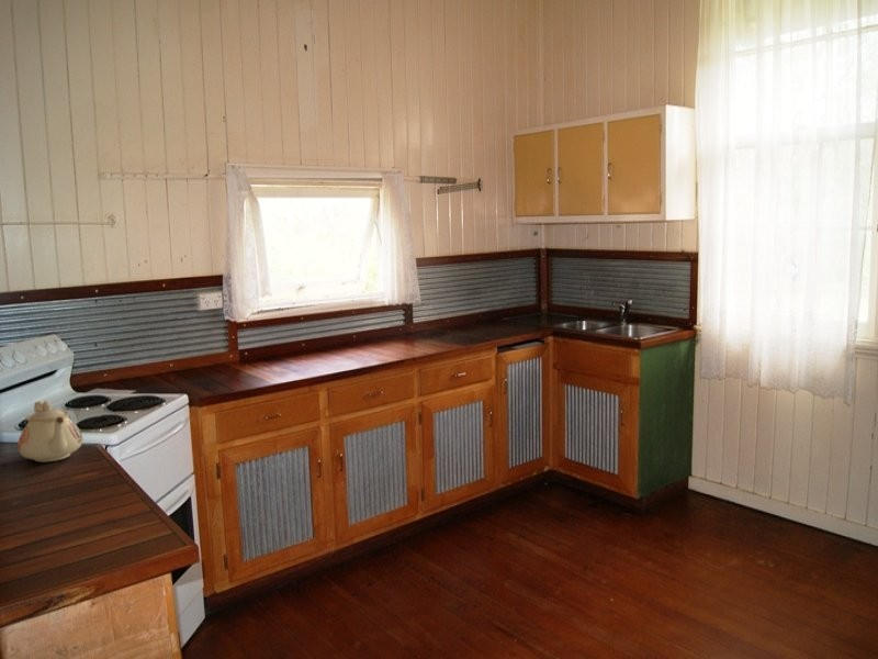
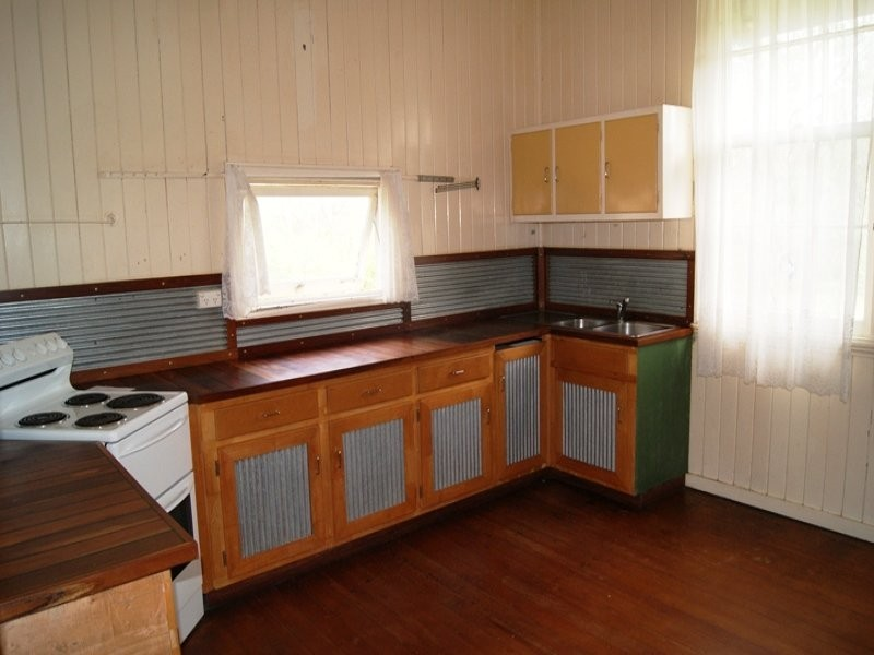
- teapot (49, 428)
